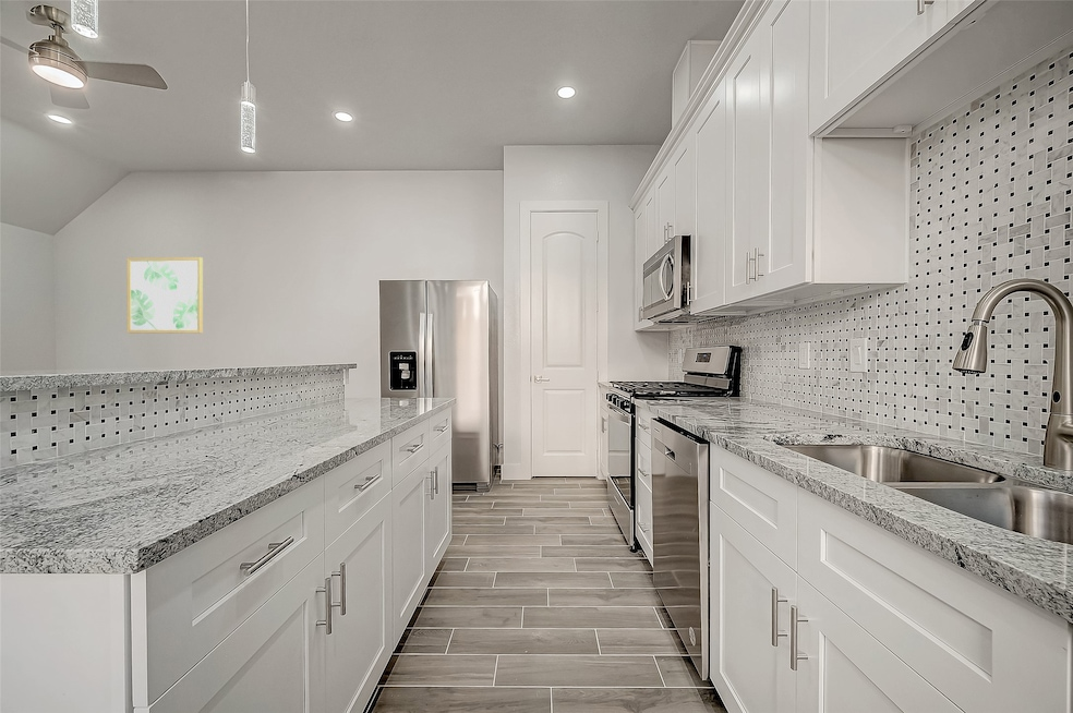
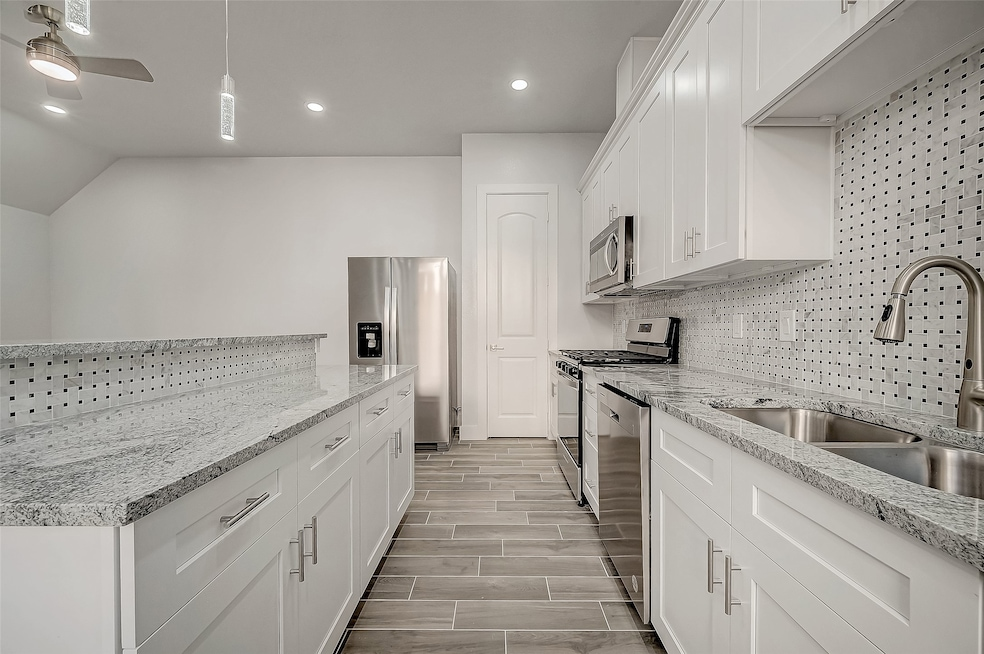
- wall art (165, 294)
